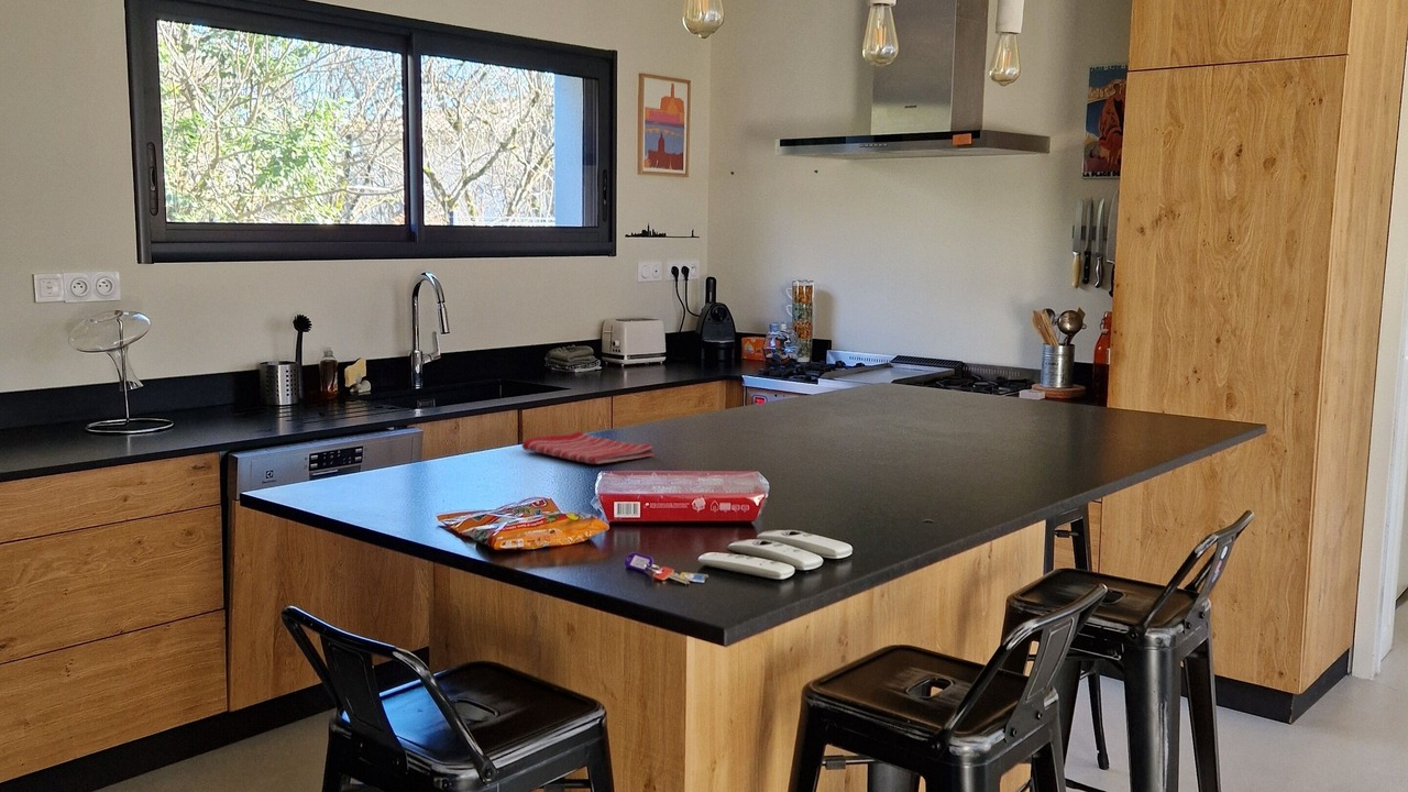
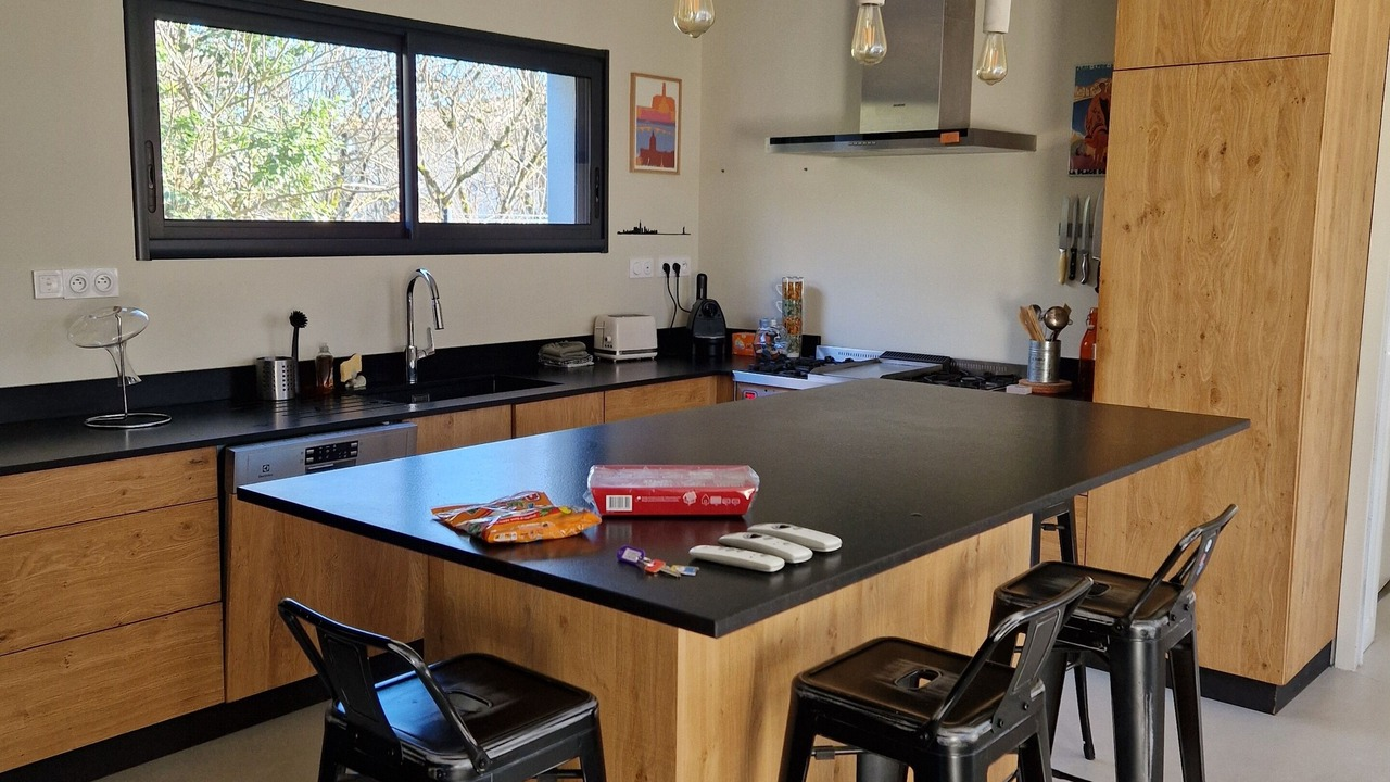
- dish towel (586, 447)
